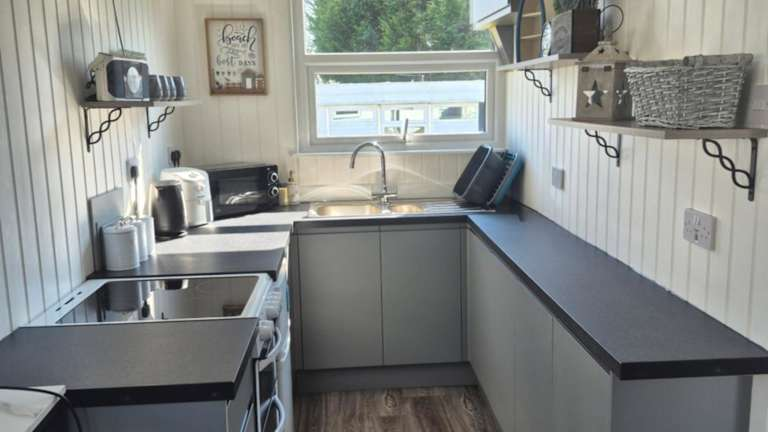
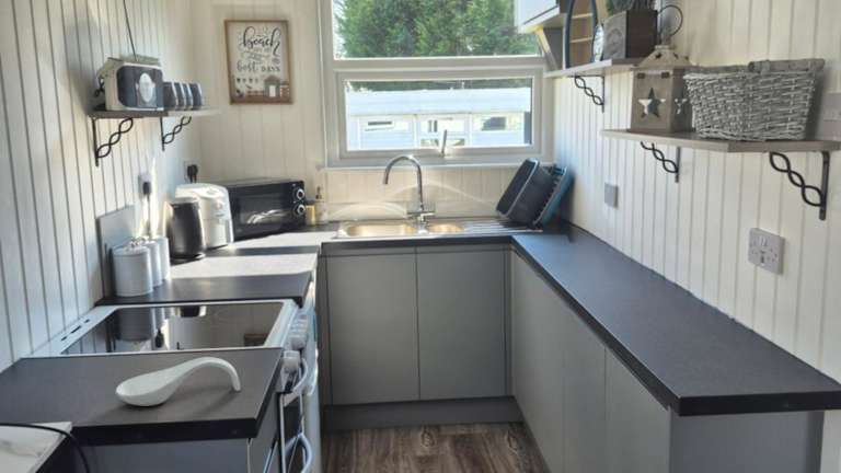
+ spoon rest (178, 379)
